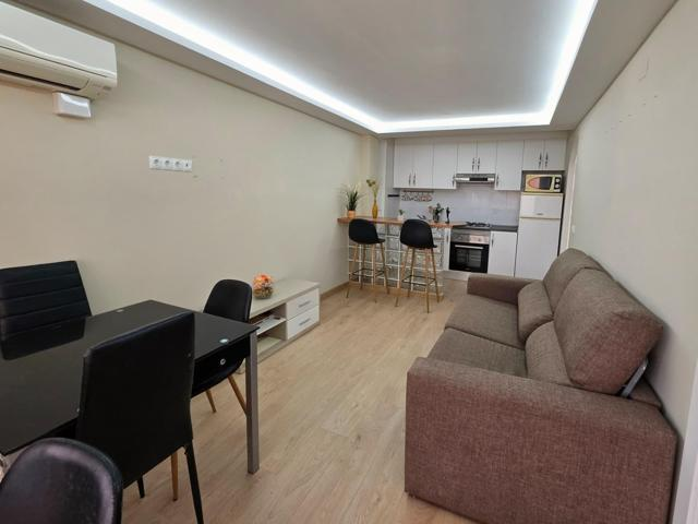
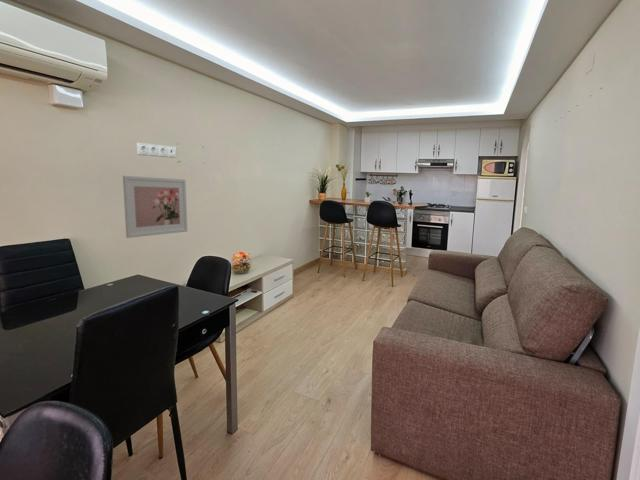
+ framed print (158, 206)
